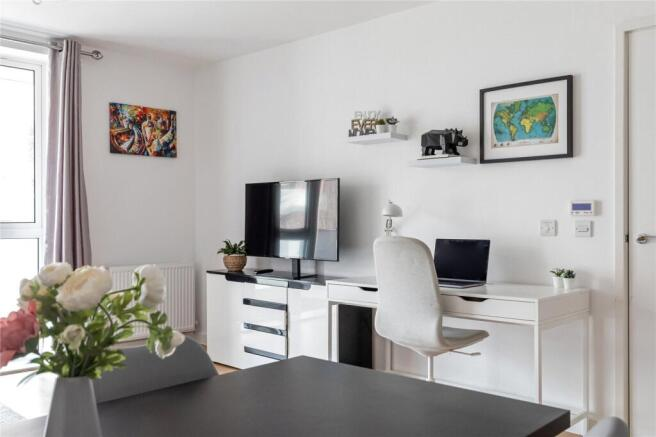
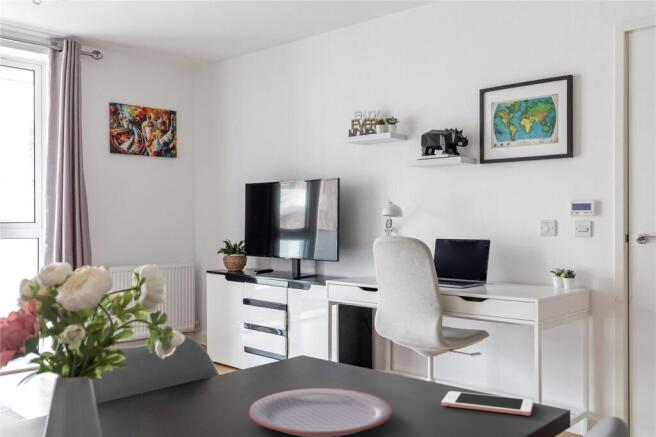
+ plate (320, 413)
+ cell phone (487, 402)
